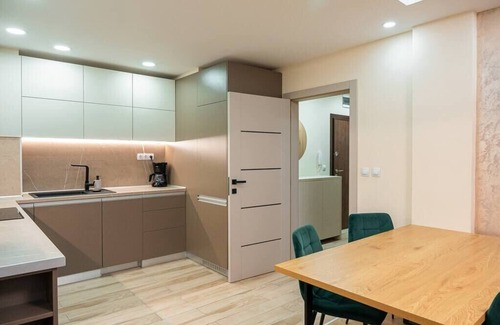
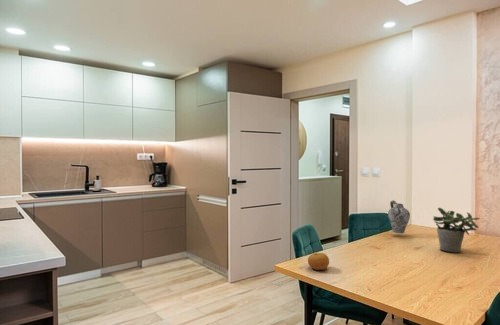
+ potted plant (454, 229)
+ ceramic jug (400, 218)
+ fruit (318, 260)
